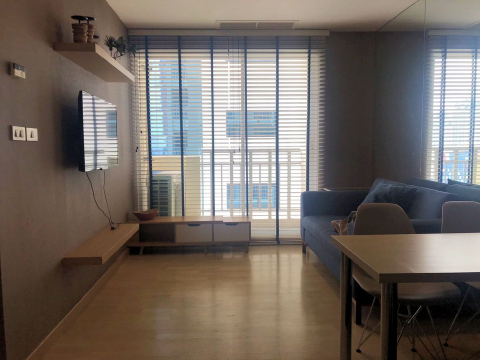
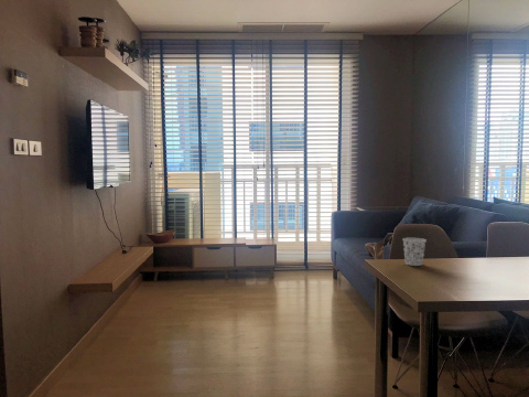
+ cup (413, 251)
